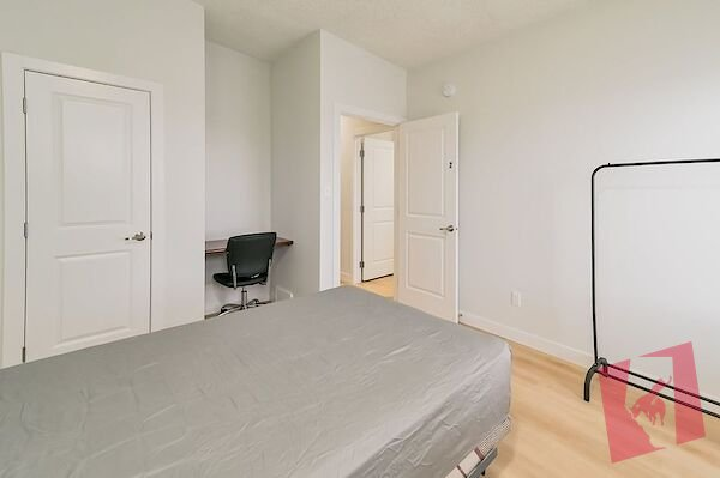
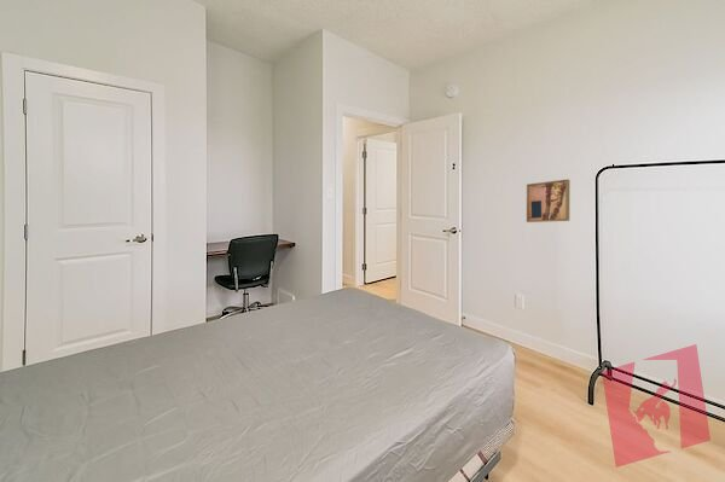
+ wall art (546, 202)
